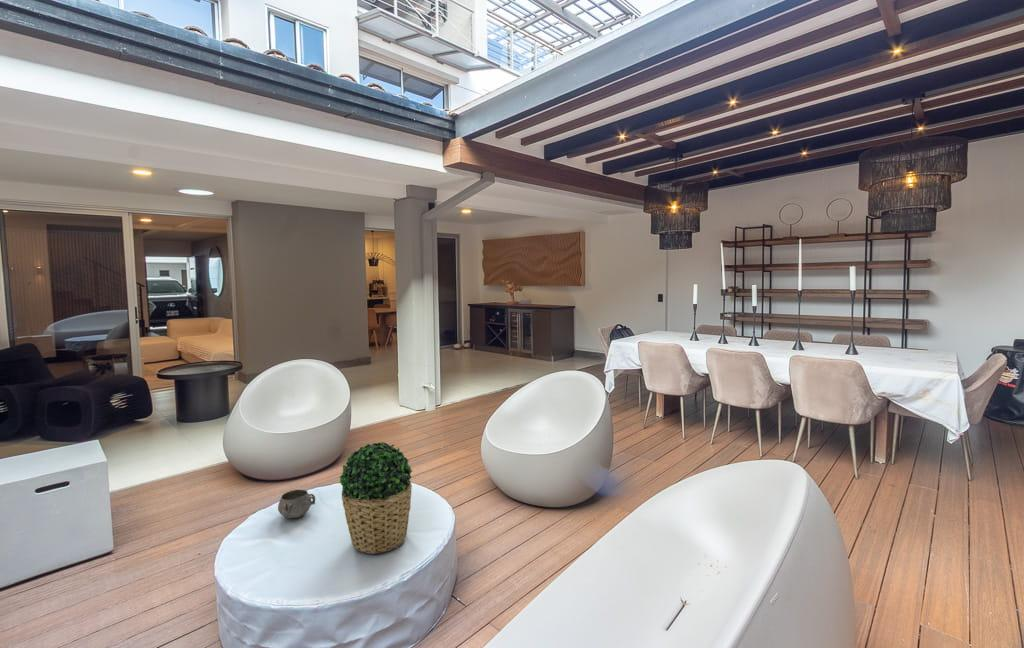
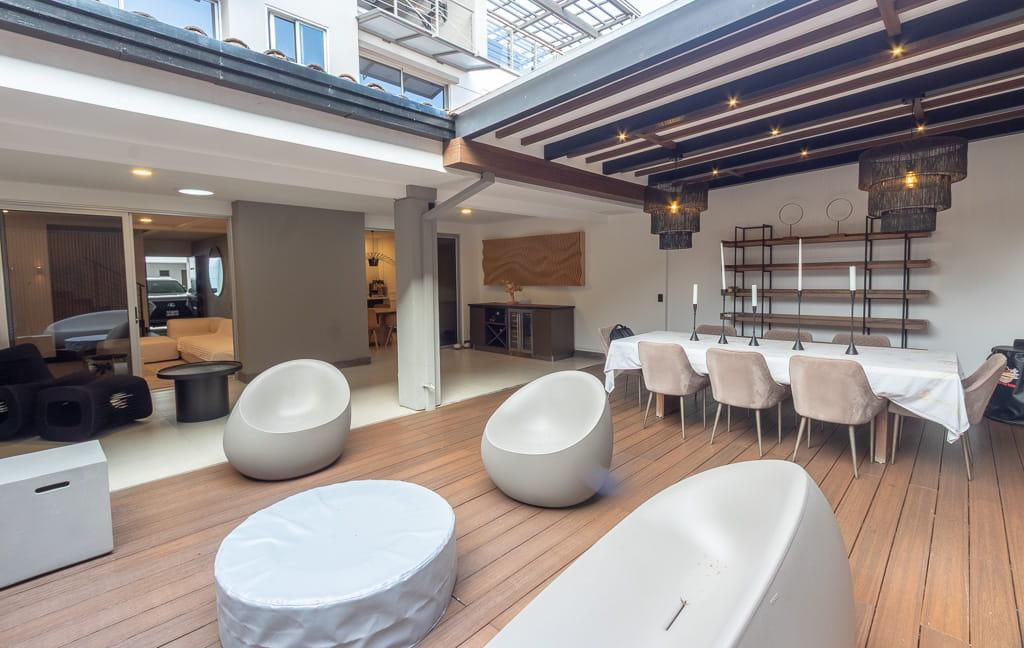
- potted plant (377, 493)
- decorative bowl (296, 505)
